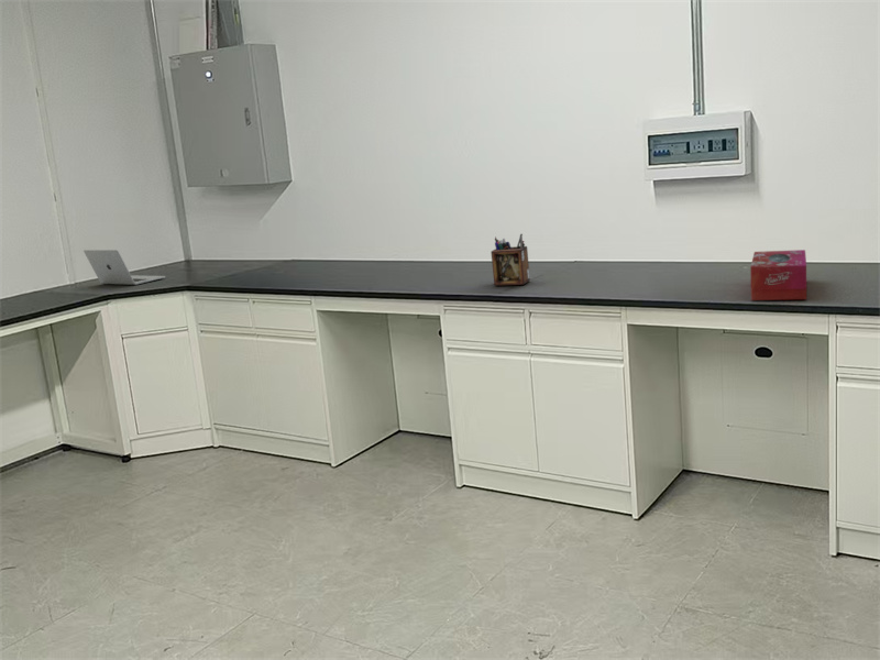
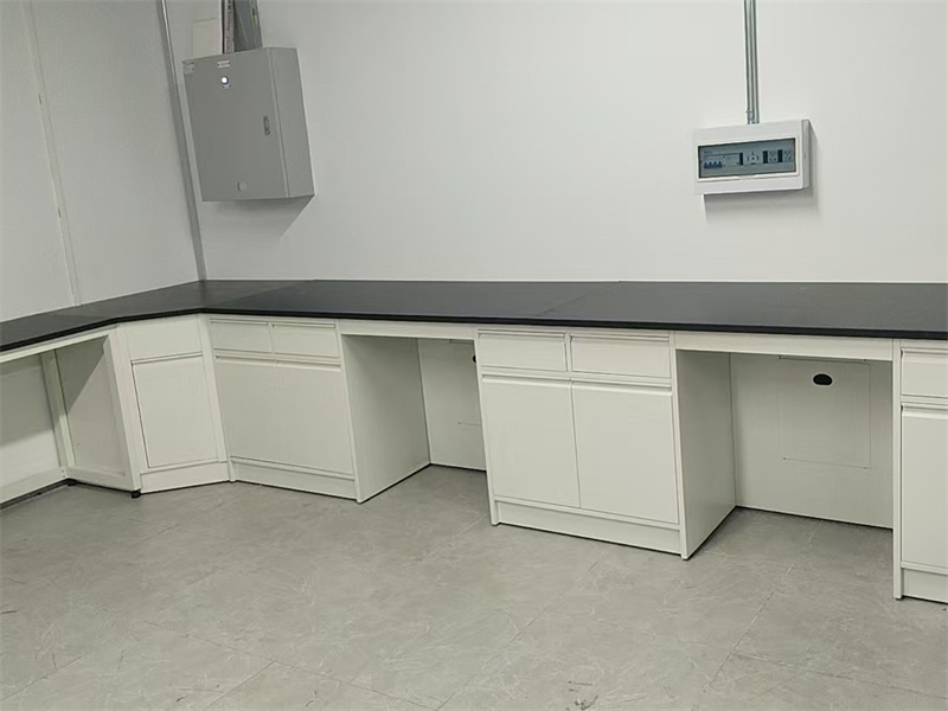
- desk organizer (509, 258)
- laptop (124, 264)
- tissue box (779, 274)
